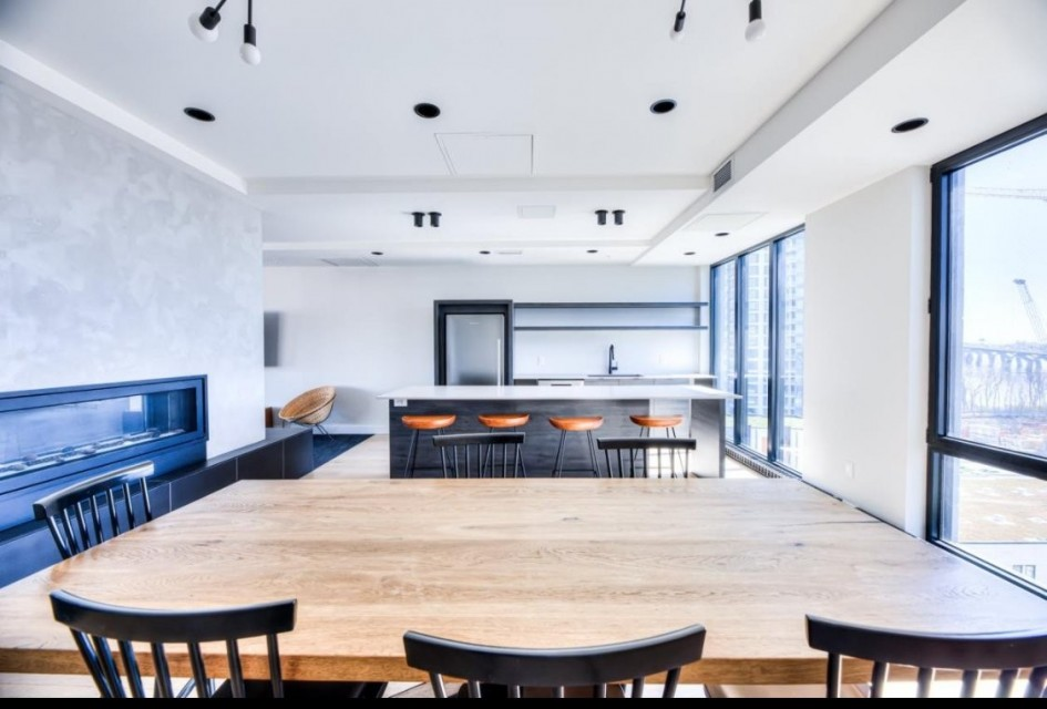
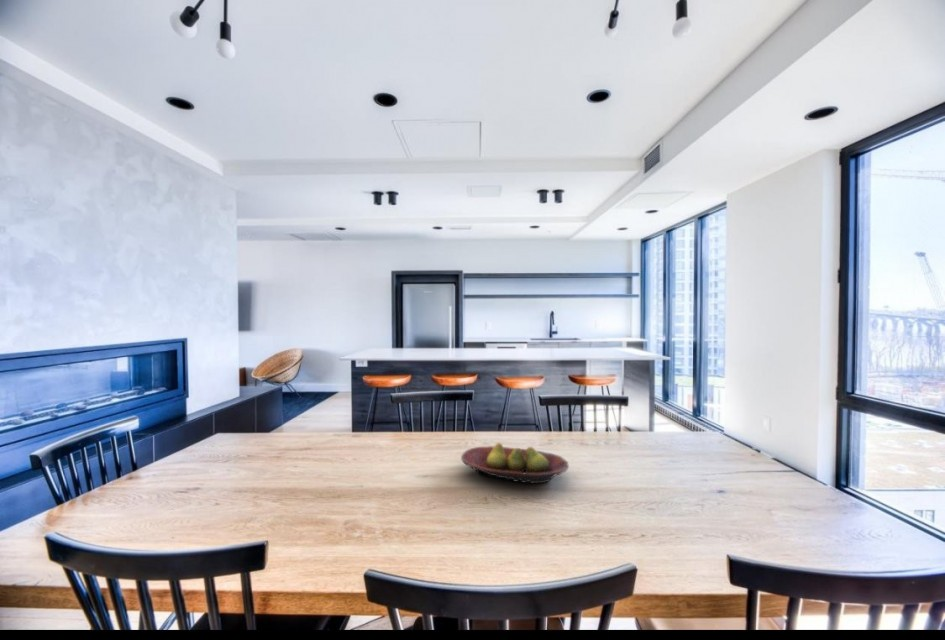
+ fruit bowl (513, 460)
